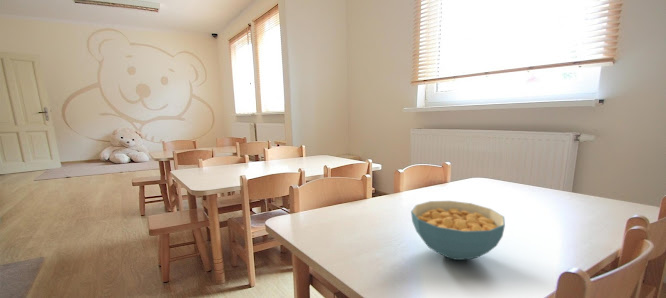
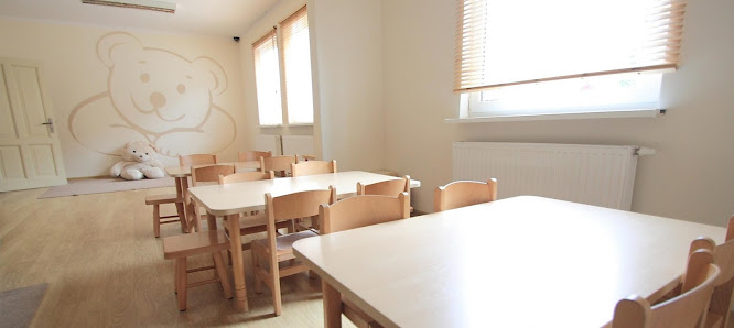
- cereal bowl (455, 233)
